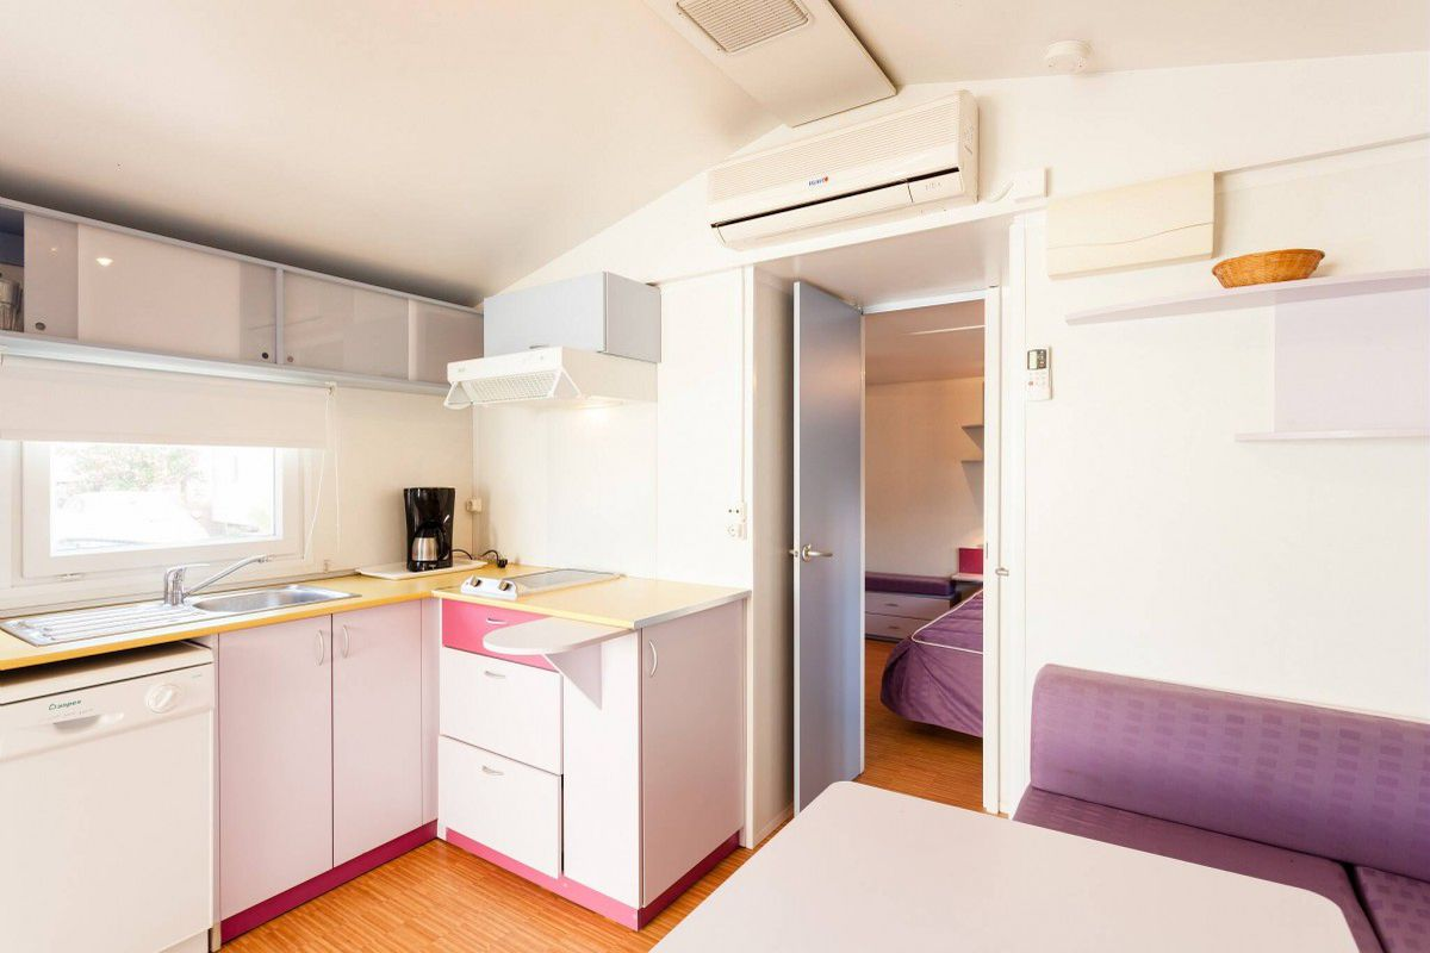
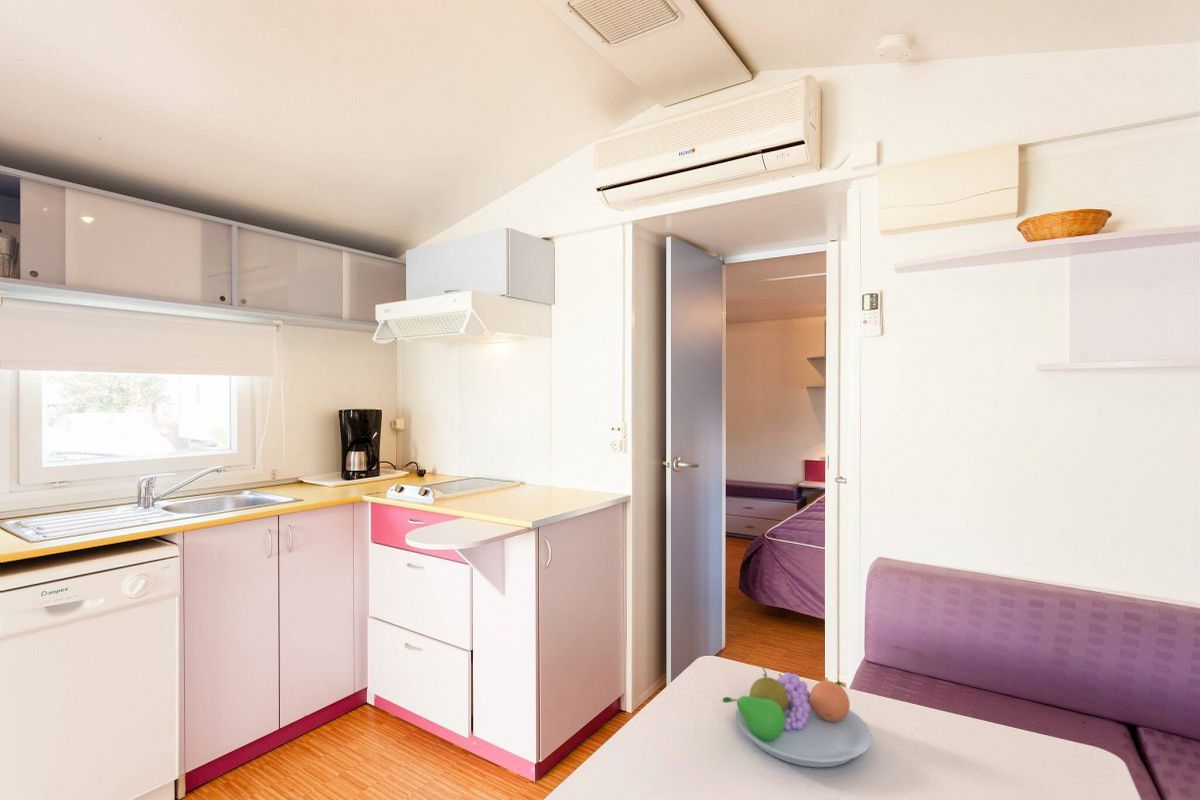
+ fruit bowl (795, 709)
